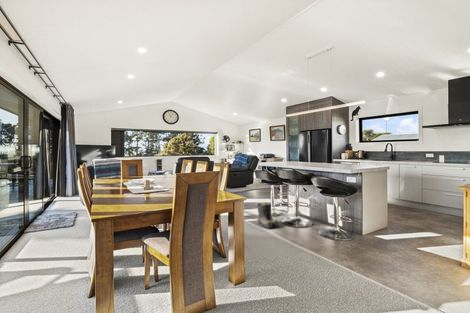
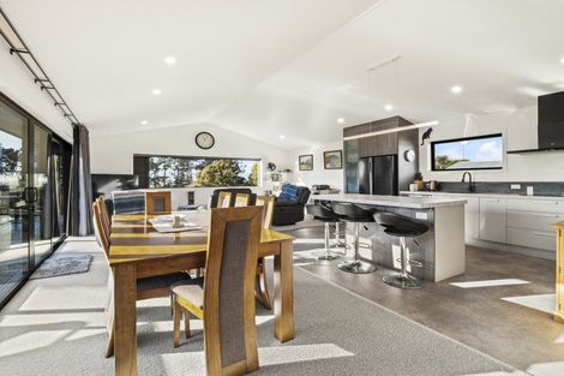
- boots (267, 214)
